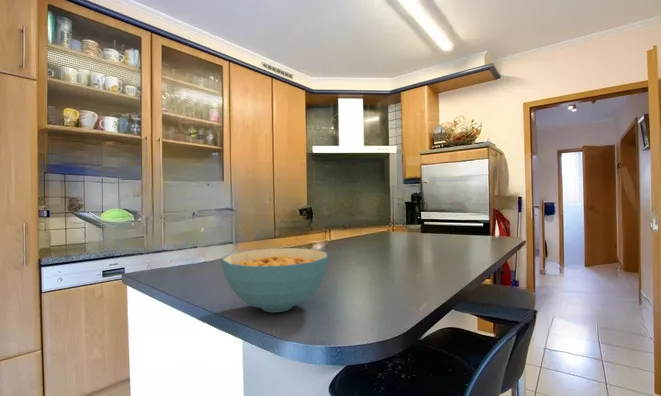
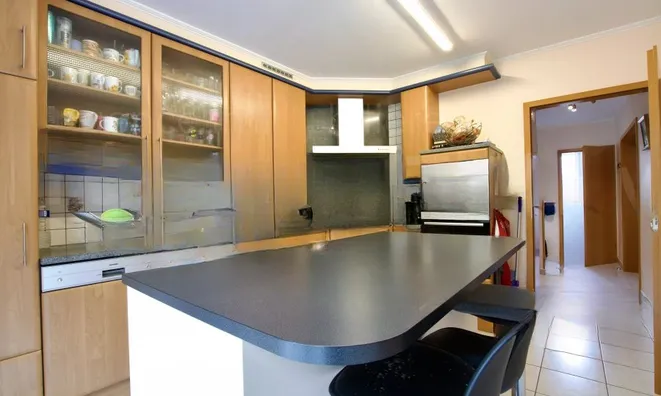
- cereal bowl (277, 281)
